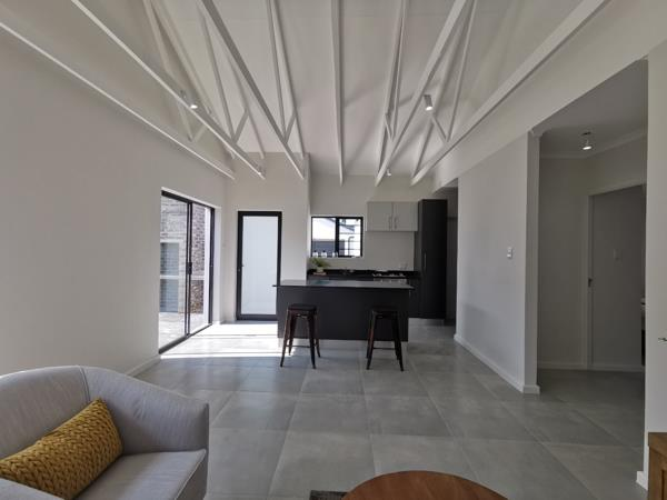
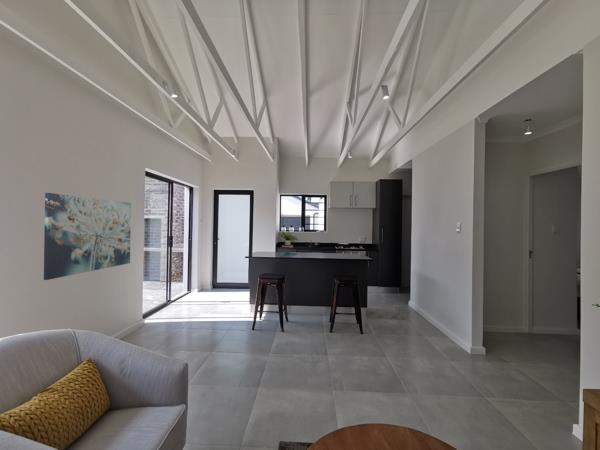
+ wall art (95, 234)
